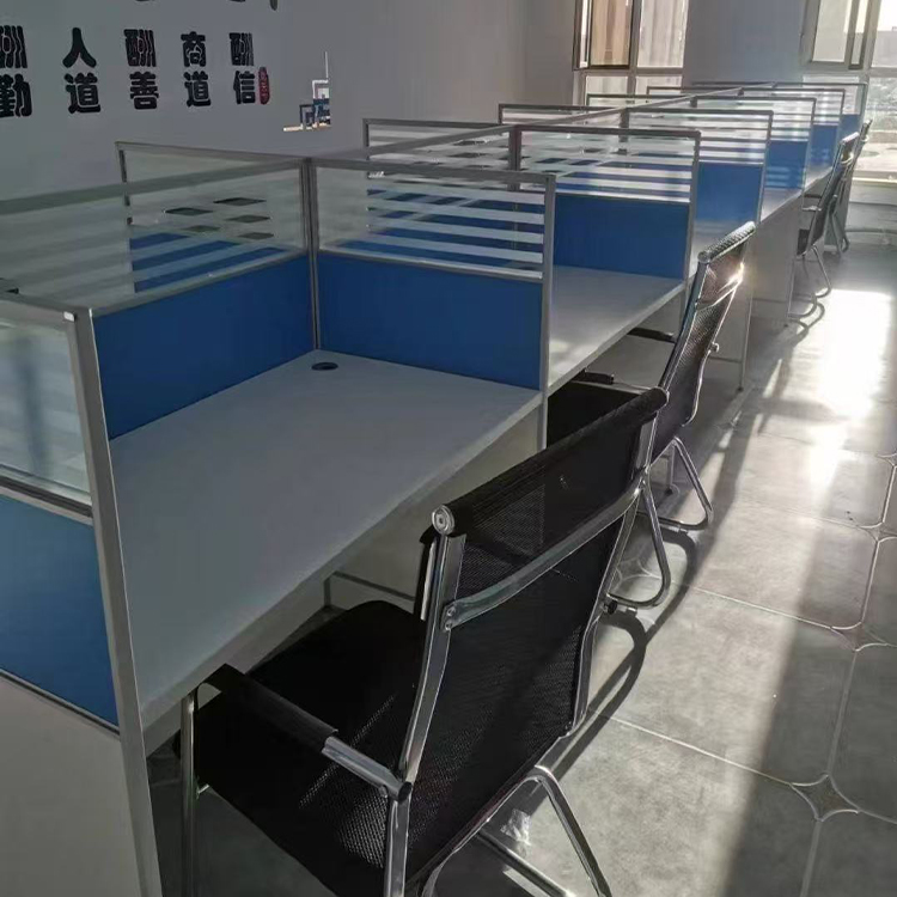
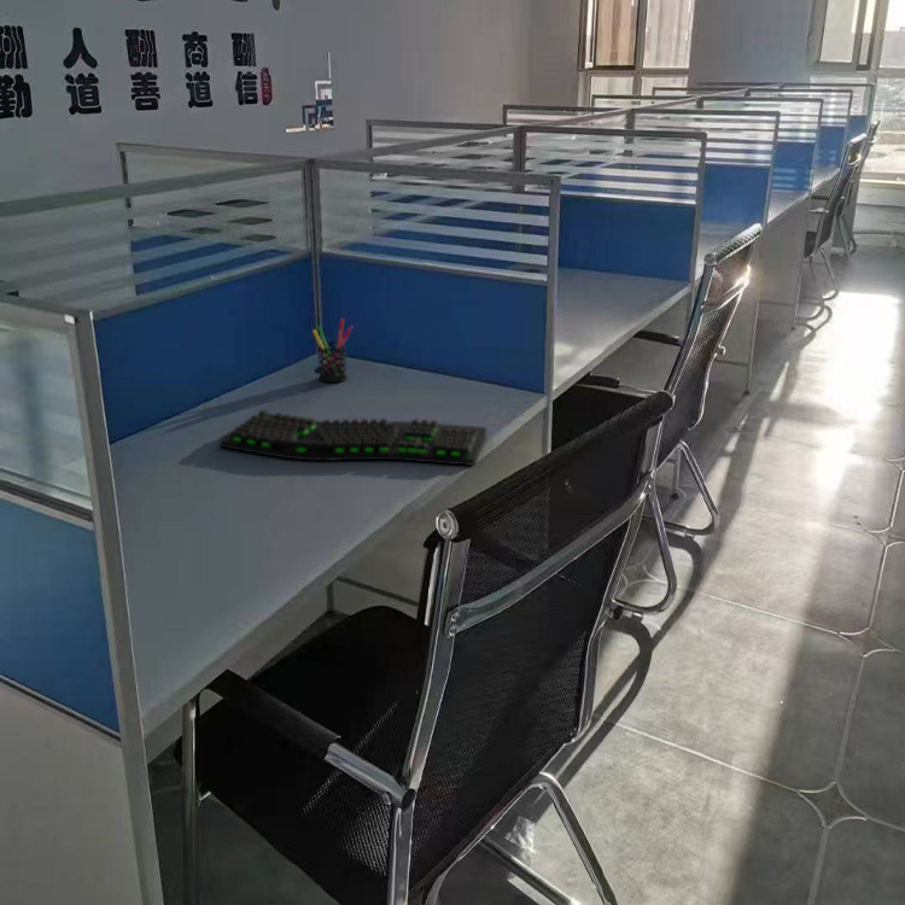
+ pen holder (331, 349)
+ keyboard (352, 436)
